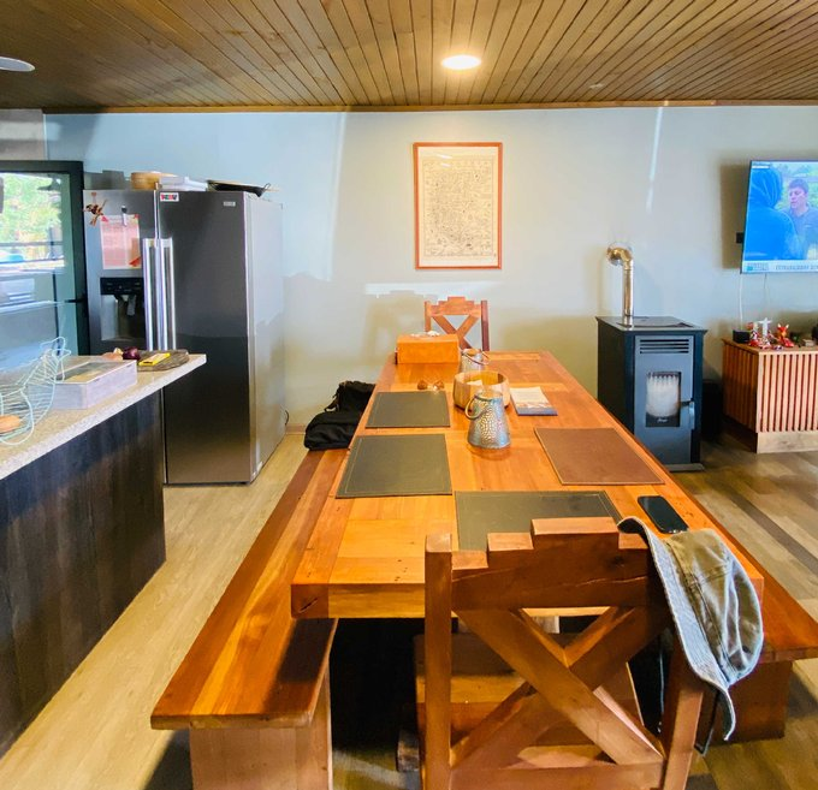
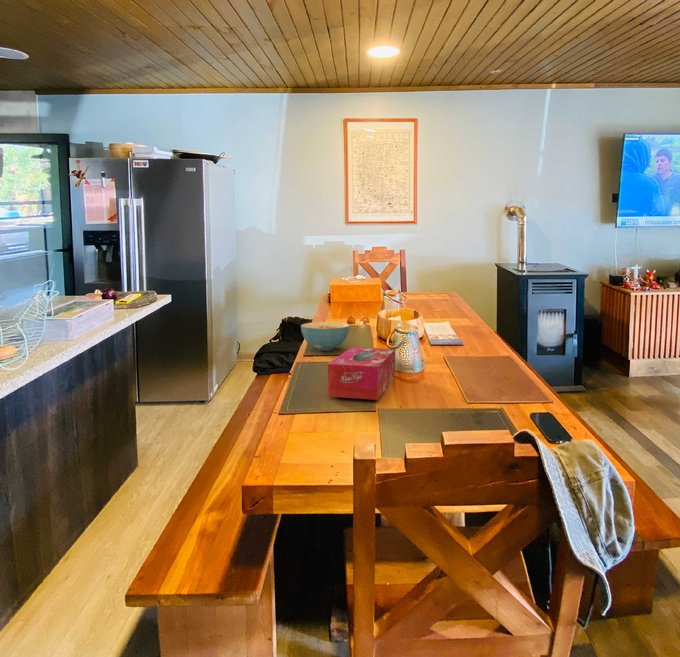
+ cereal bowl (325, 337)
+ tissue box (363, 371)
